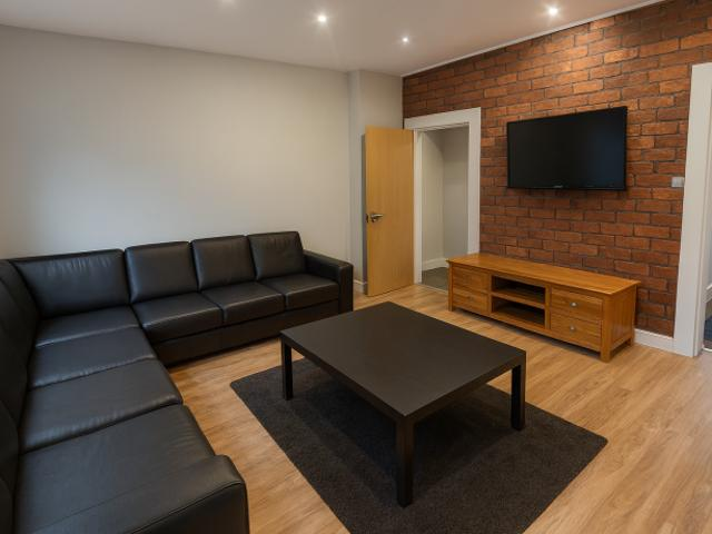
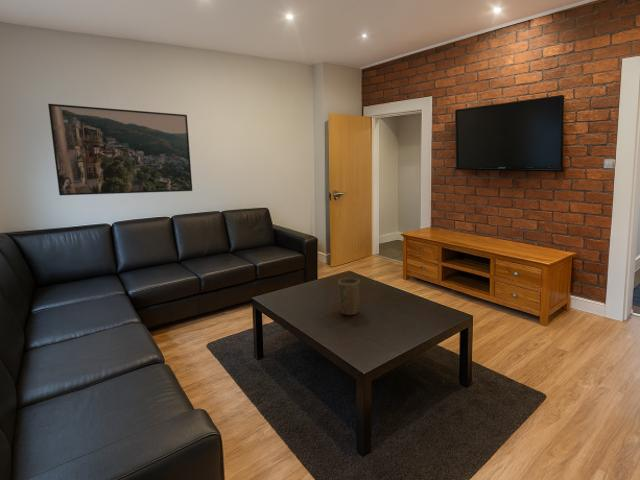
+ plant pot (349, 296)
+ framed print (127, 152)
